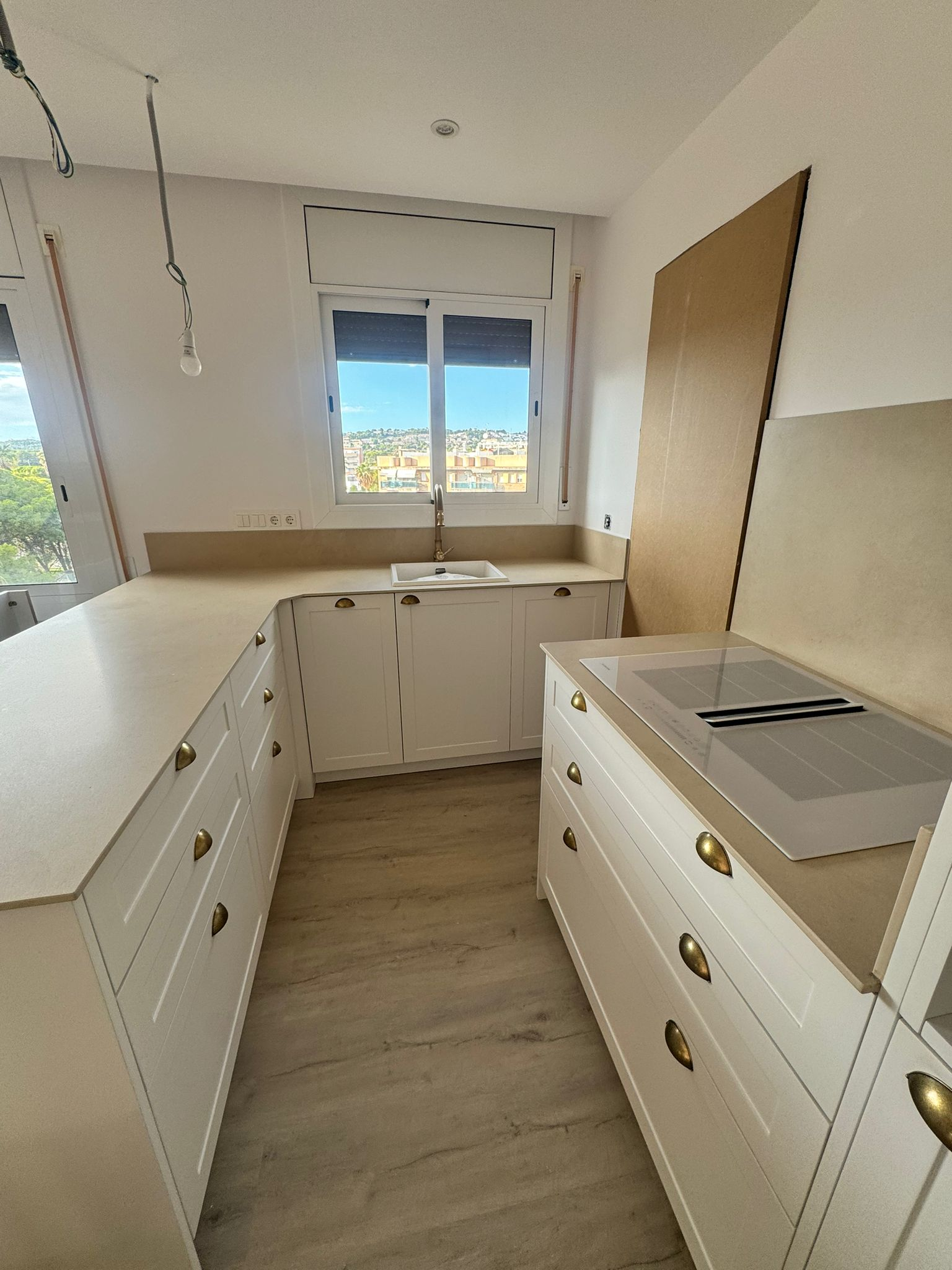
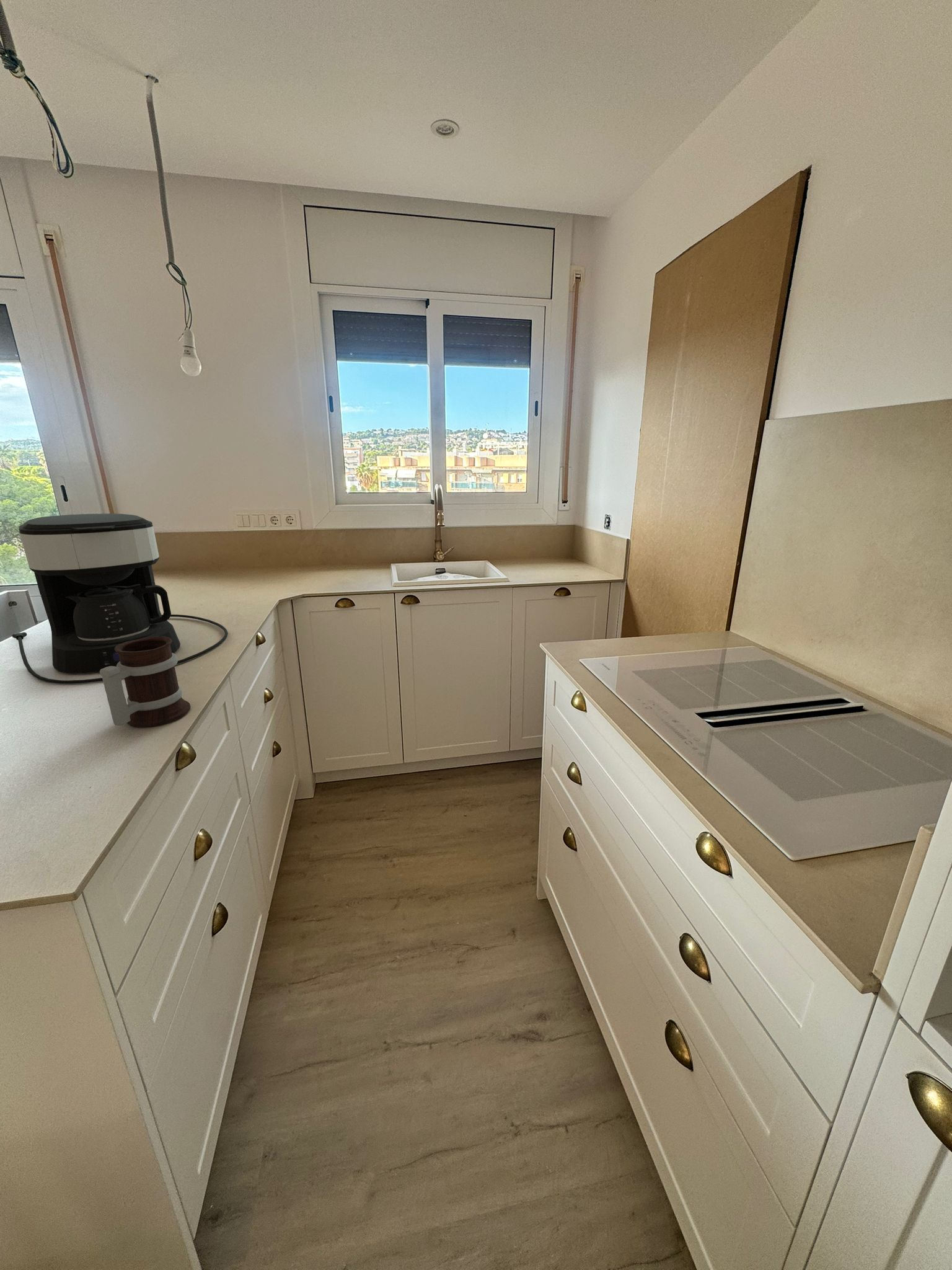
+ coffee maker (114, 582)
+ mug (143, 682)
